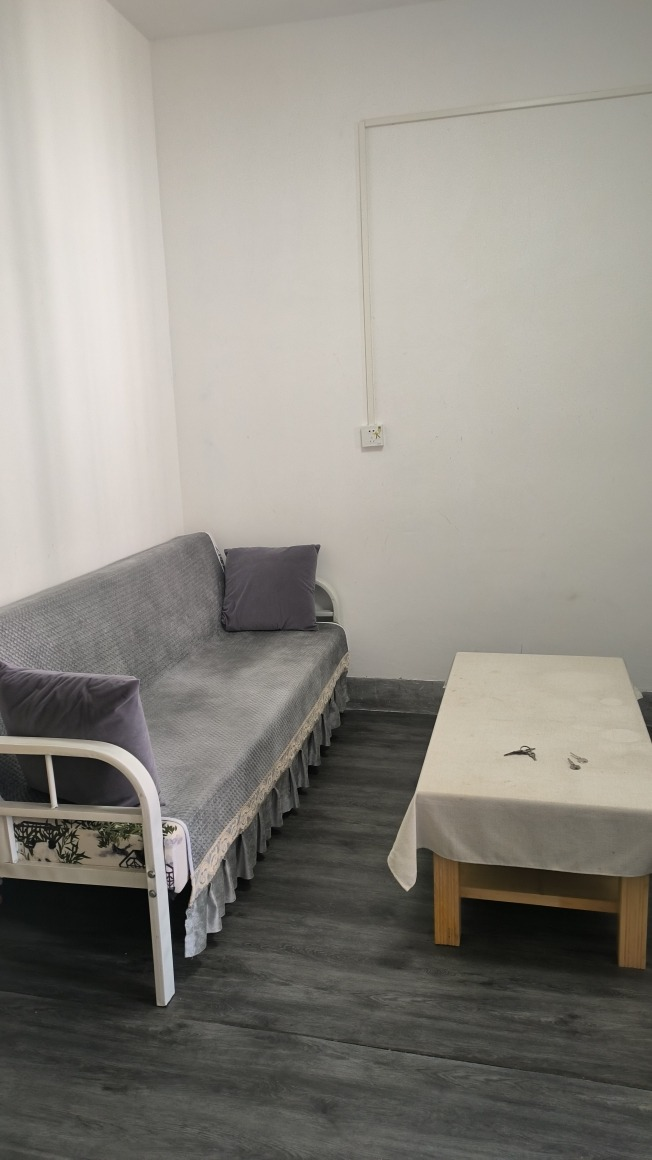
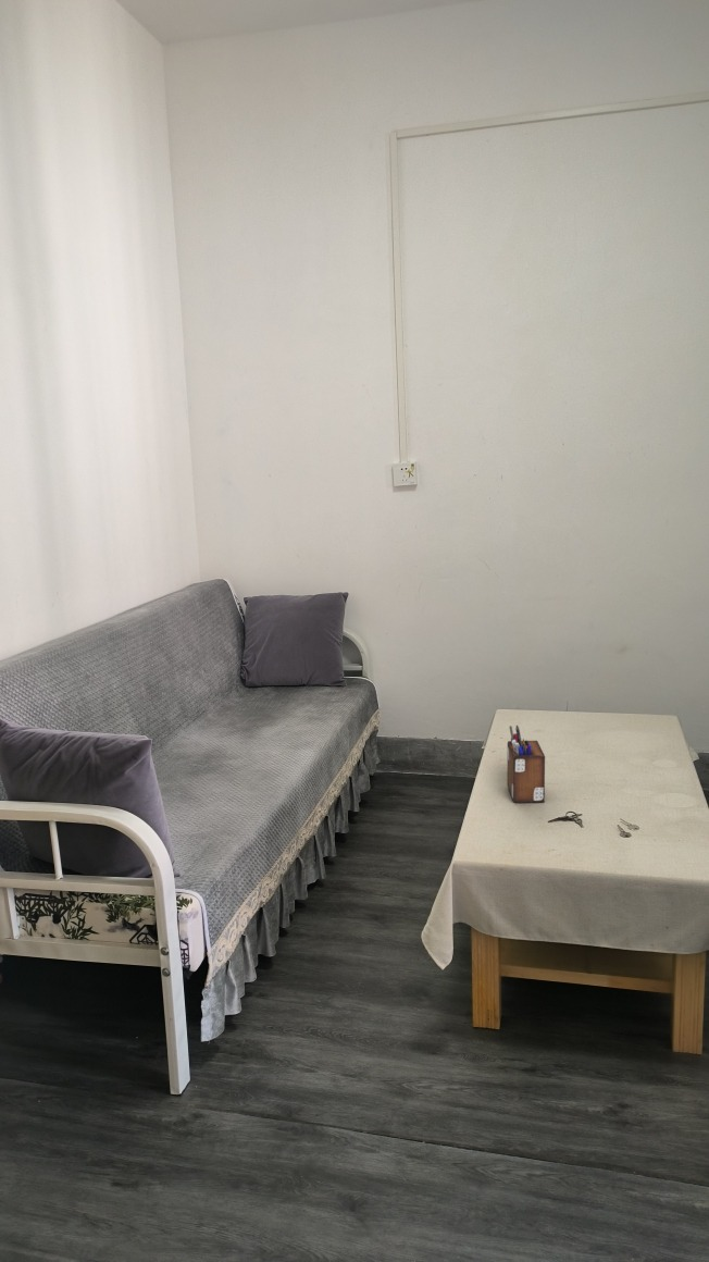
+ desk organizer (525, 762)
